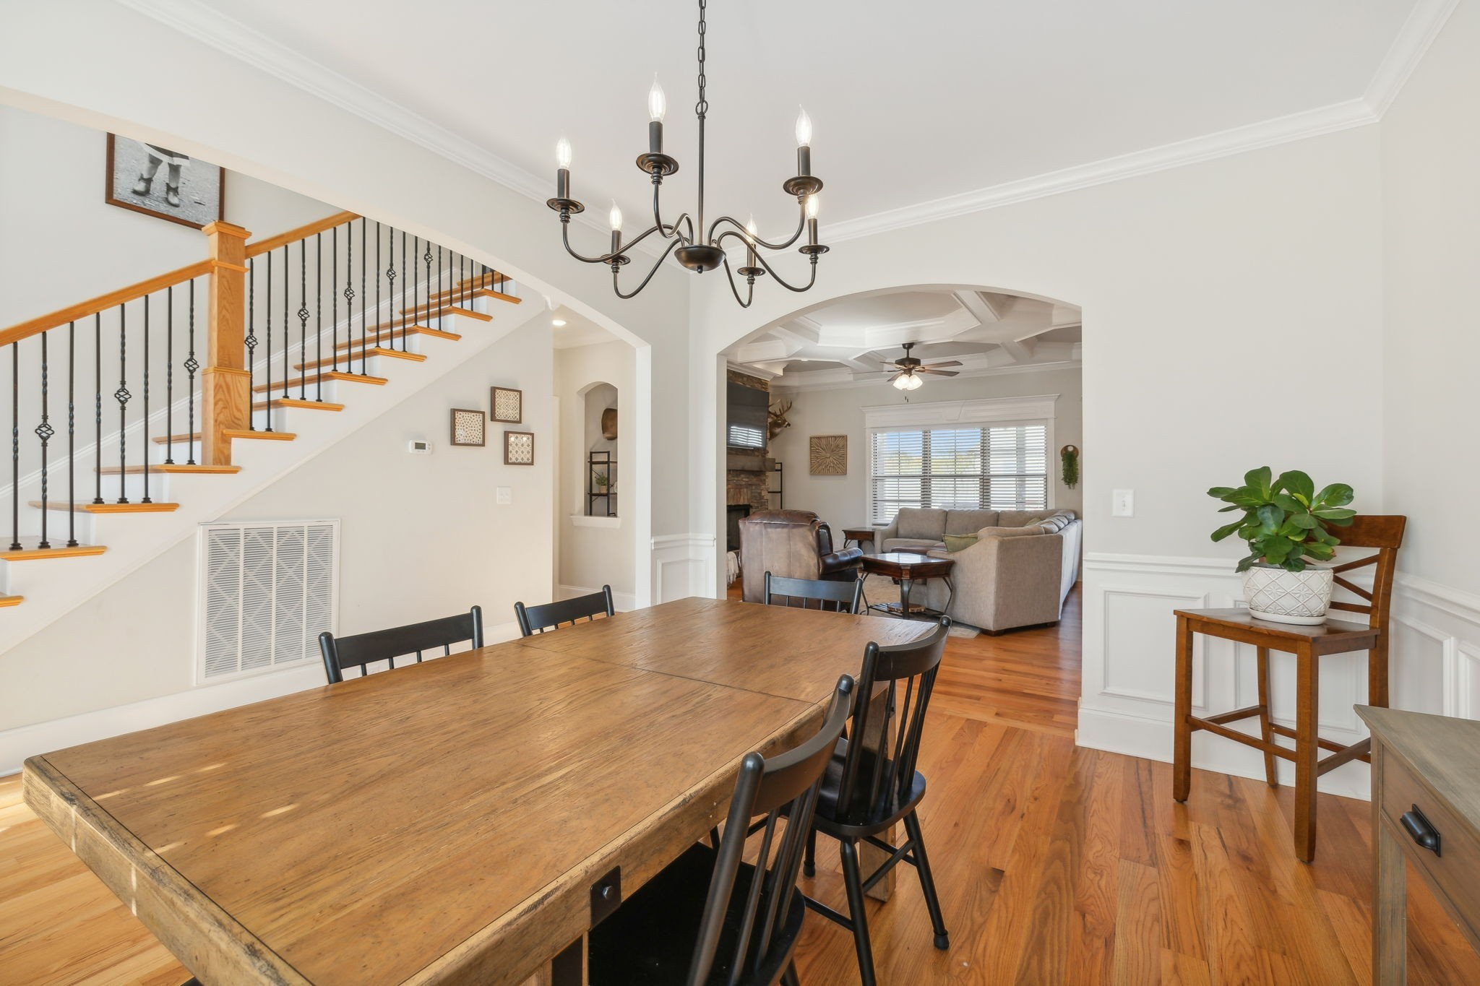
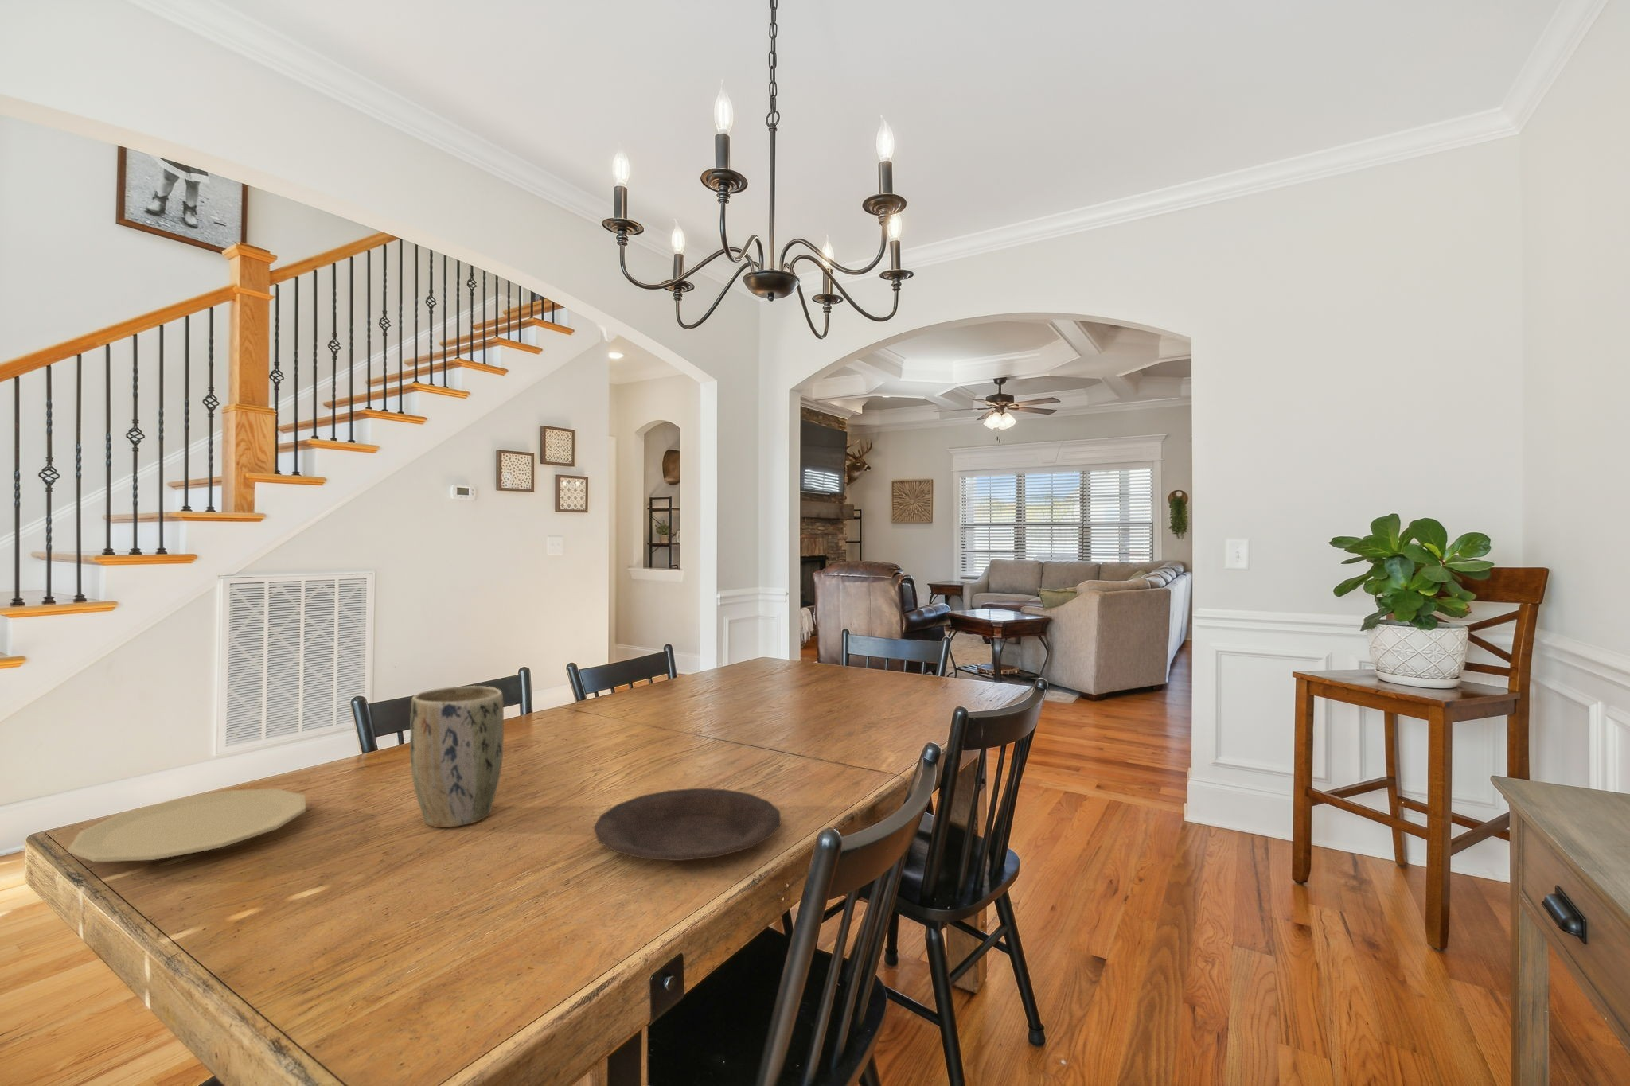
+ plant pot (458, 755)
+ plate (690, 828)
+ plate (198, 829)
